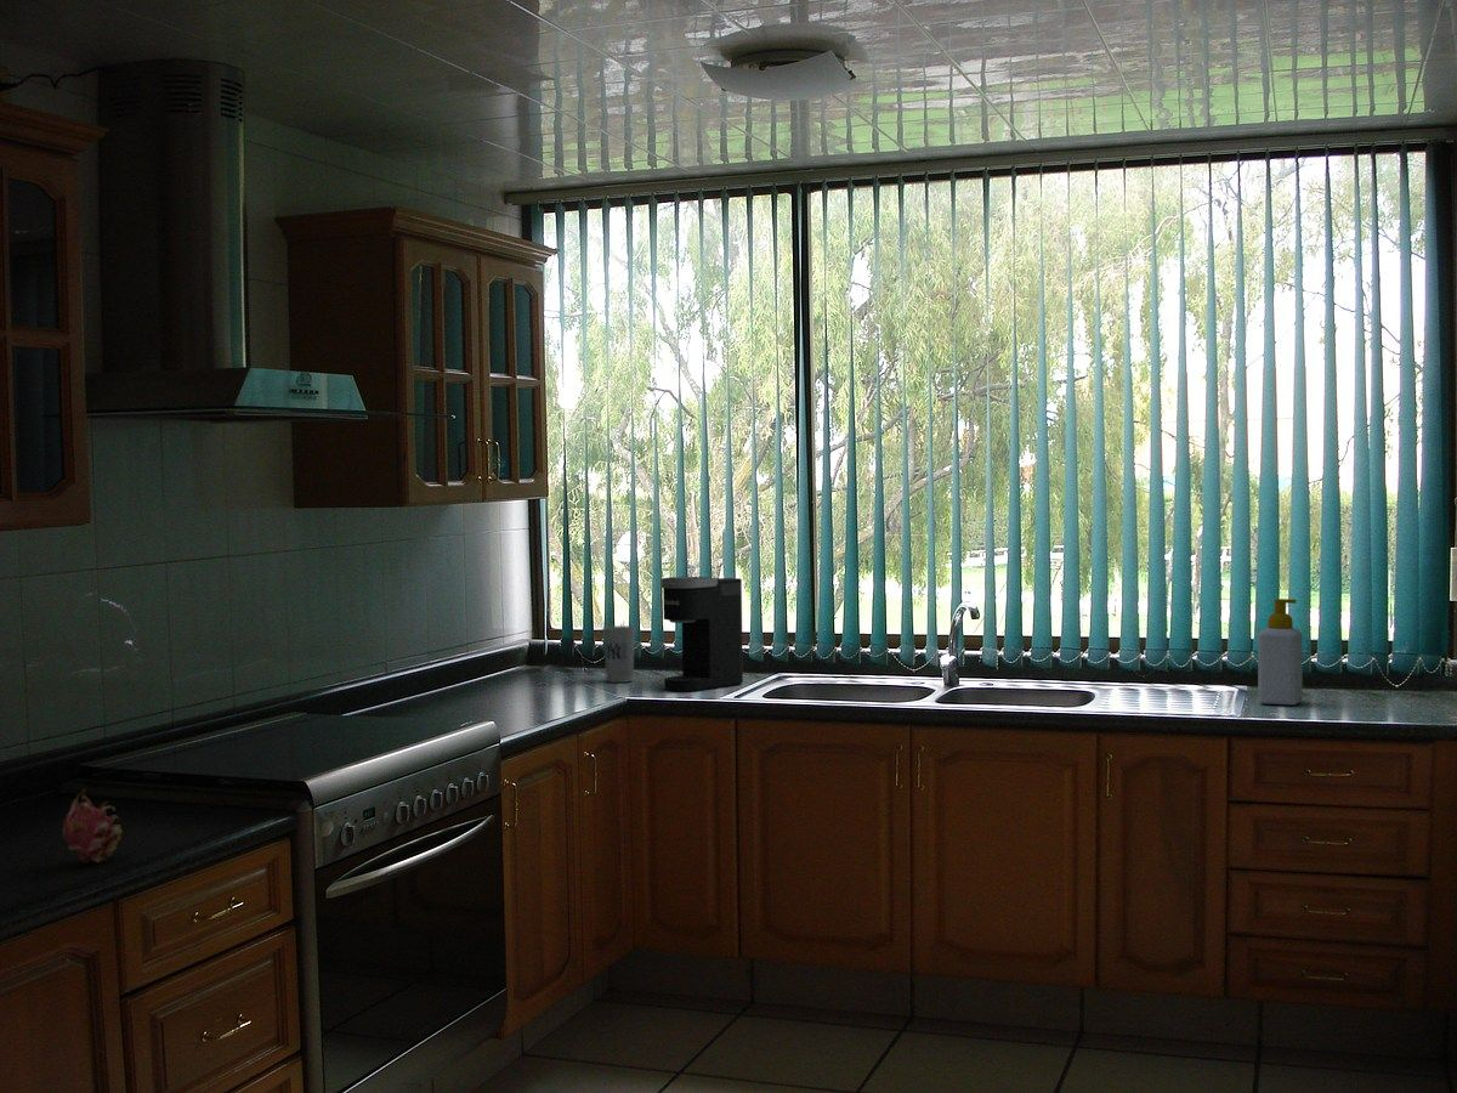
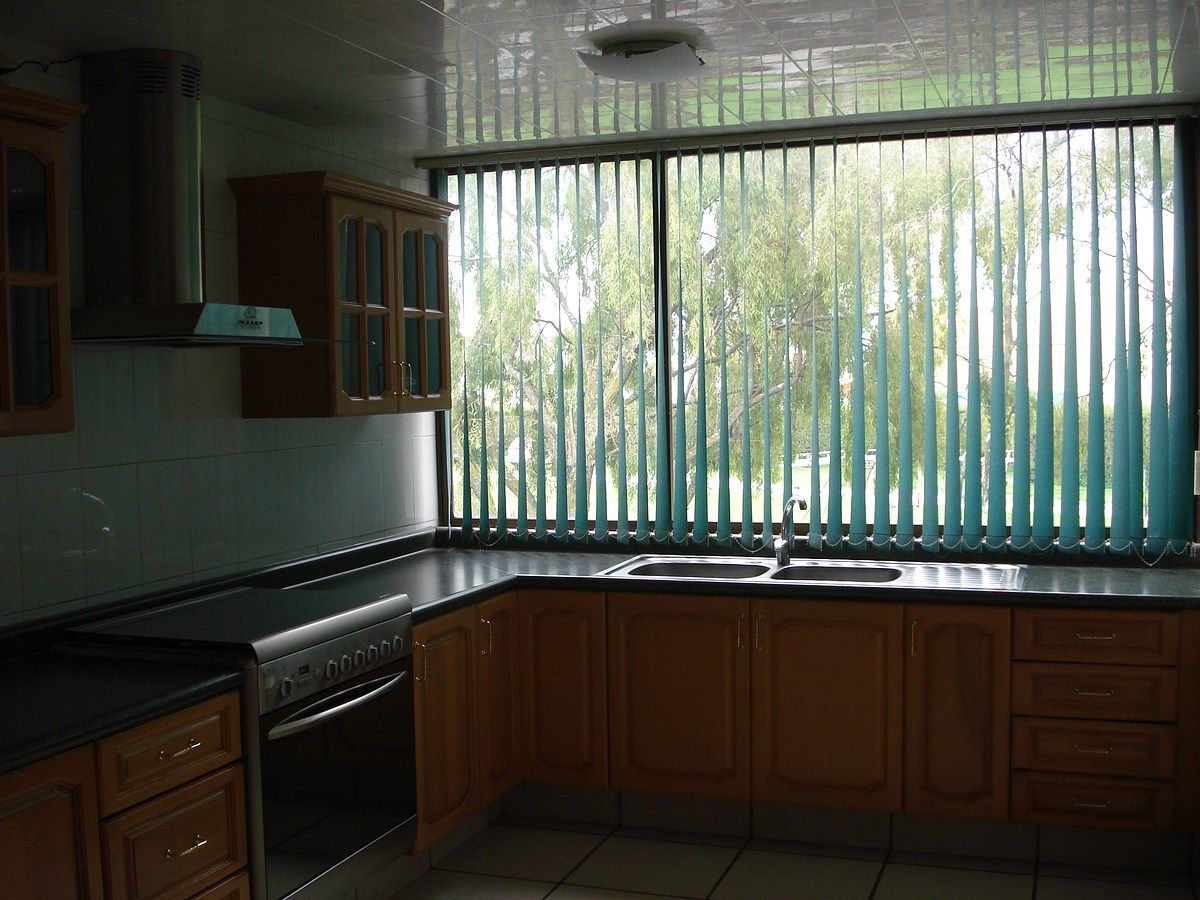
- soap bottle (1280, 651)
- coffee maker (702, 630)
- cup (619, 653)
- fruit (92, 823)
